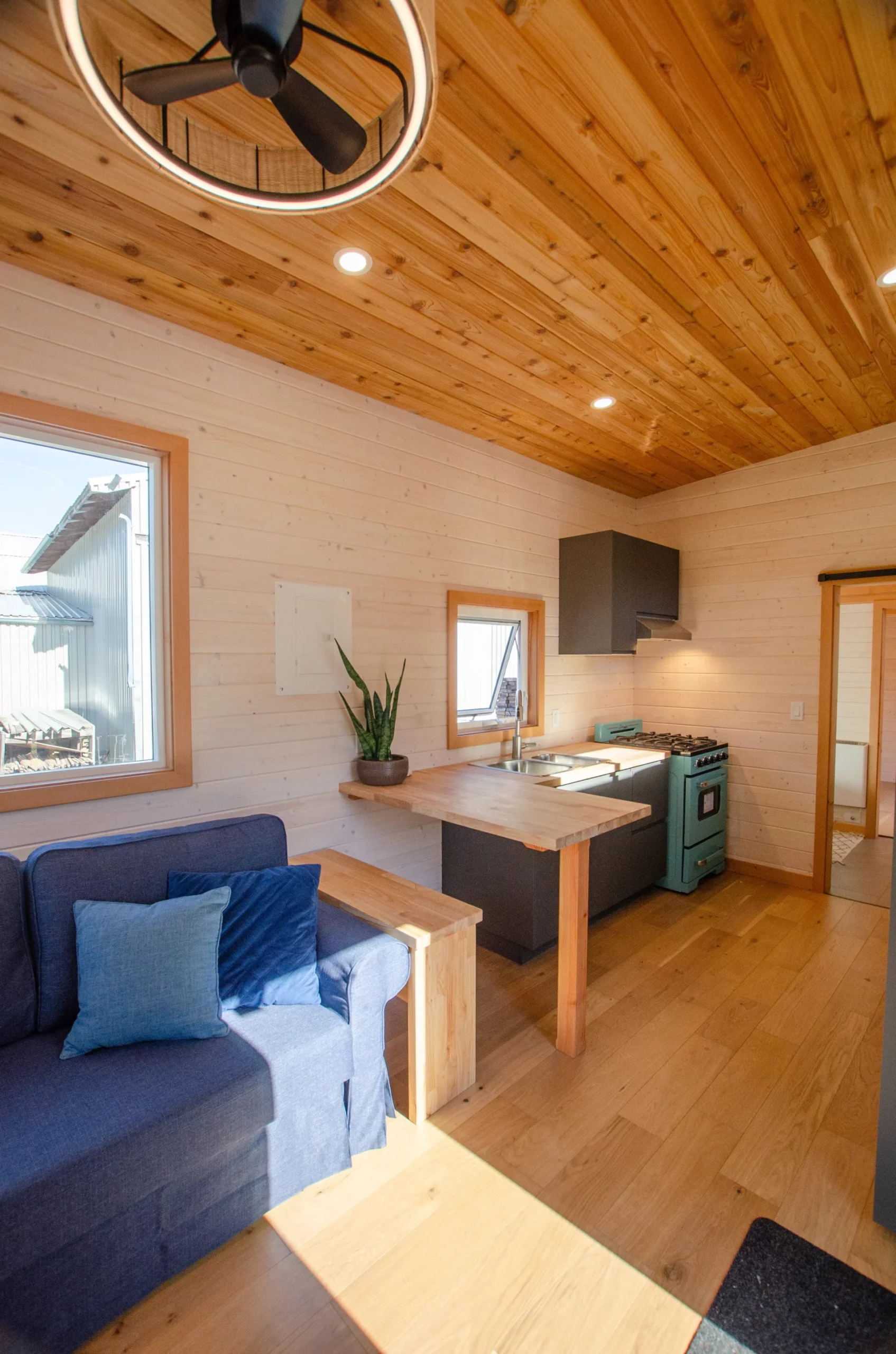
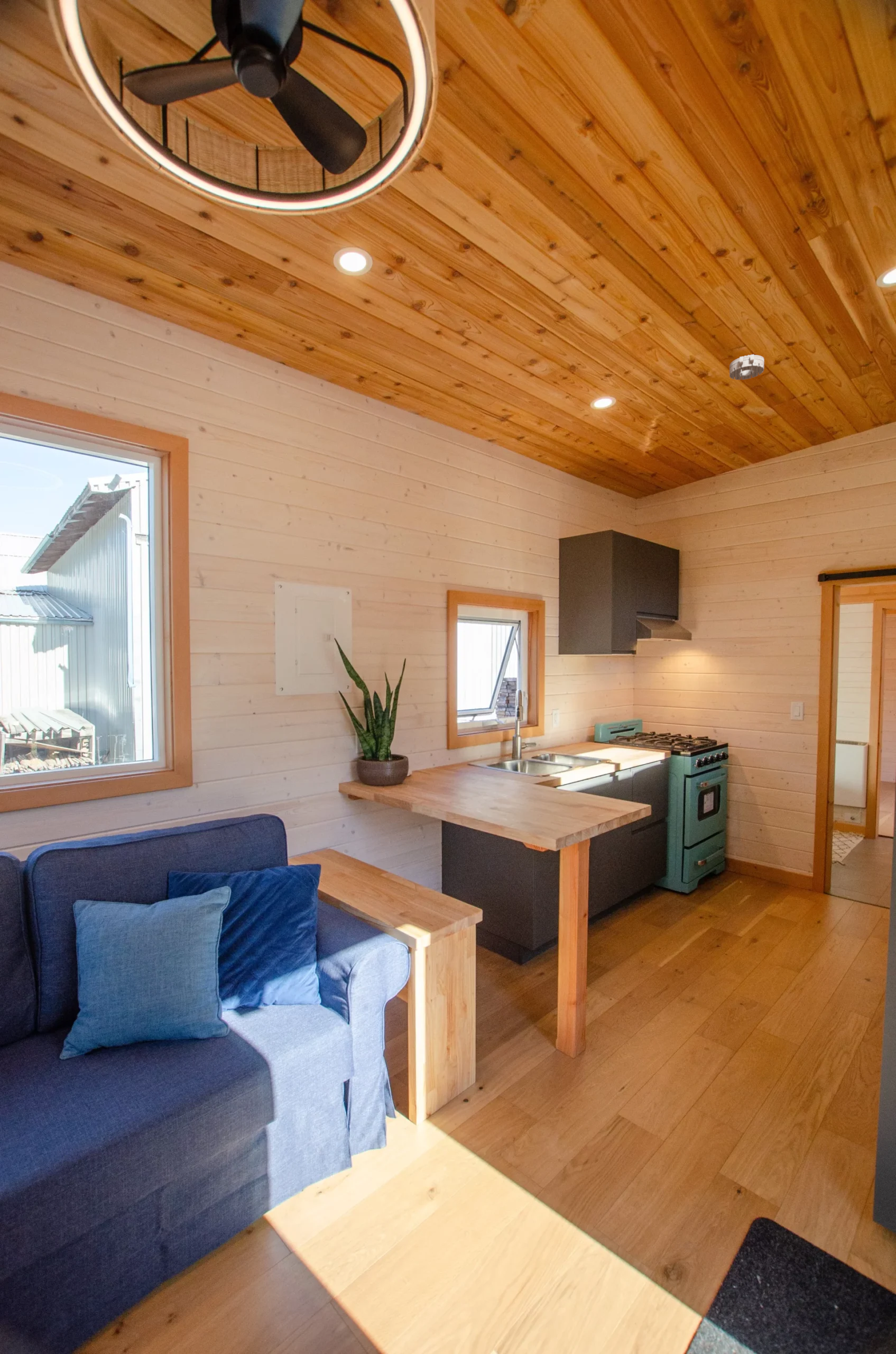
+ smoke detector (746, 367)
